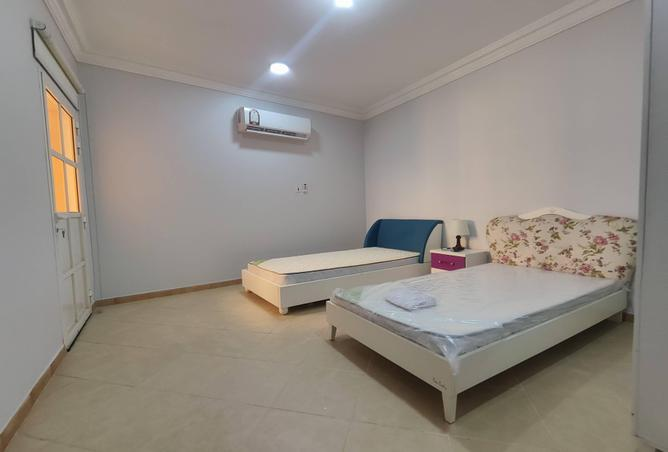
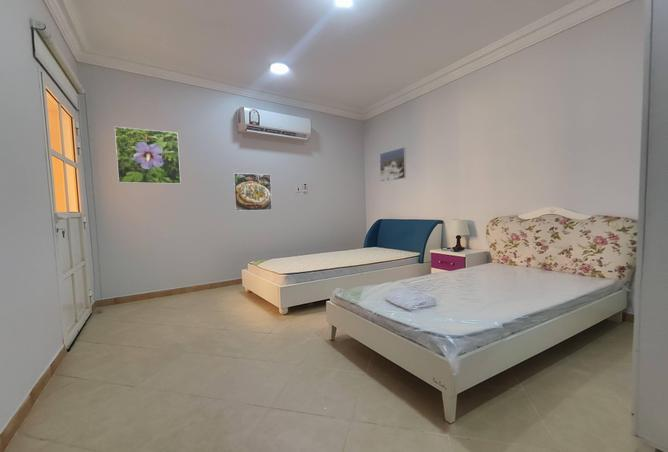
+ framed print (253, 192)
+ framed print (392, 165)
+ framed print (149, 156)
